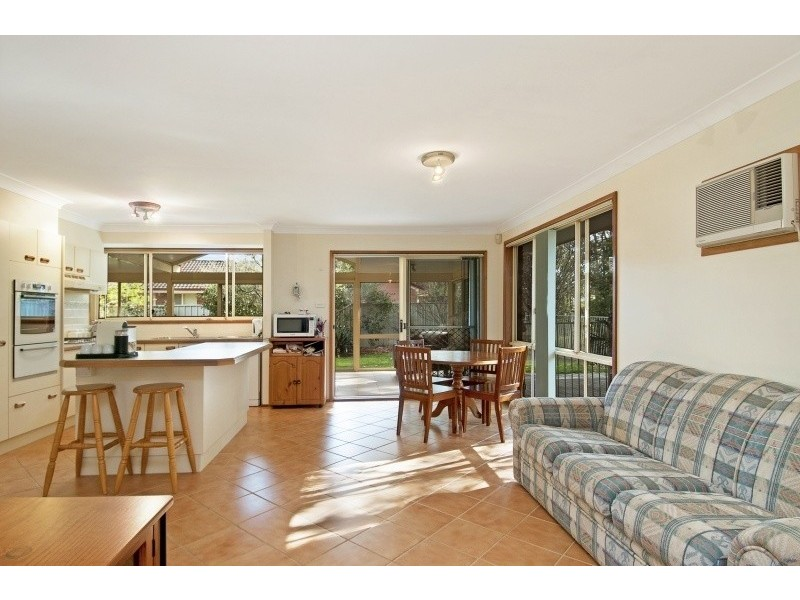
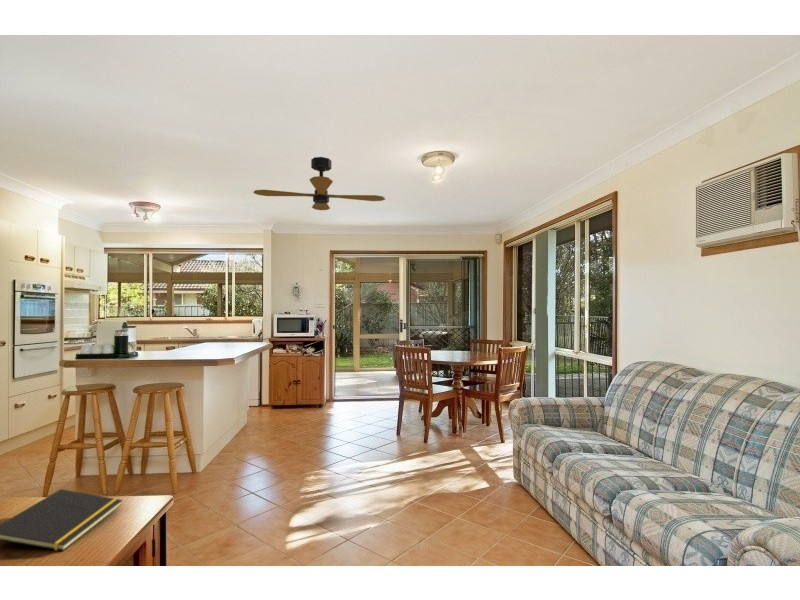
+ ceiling fan (321, 180)
+ notepad (61, 516)
